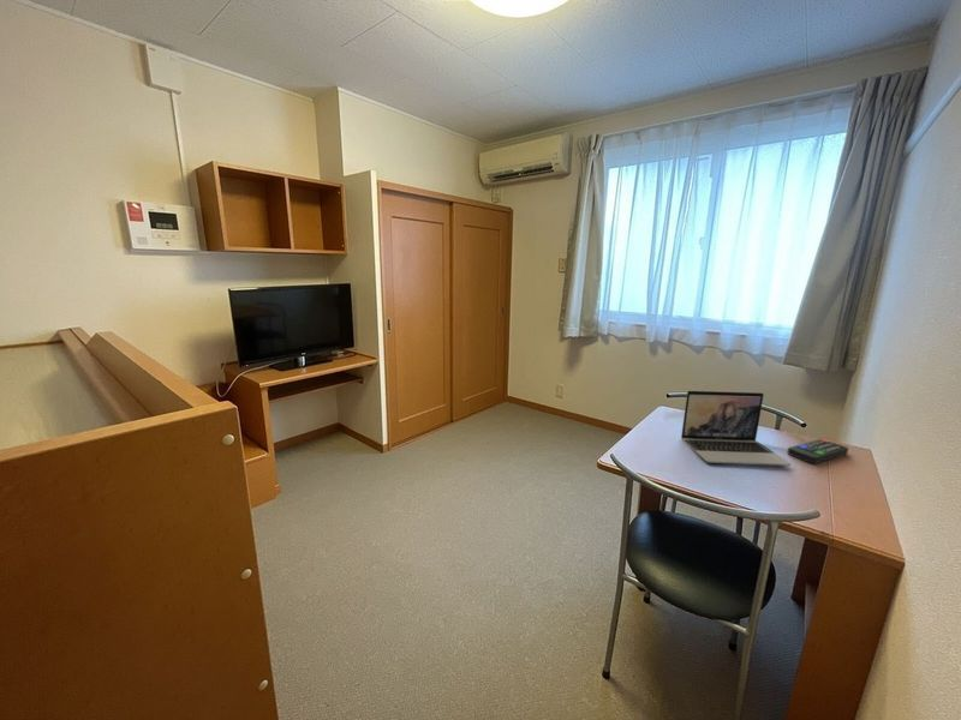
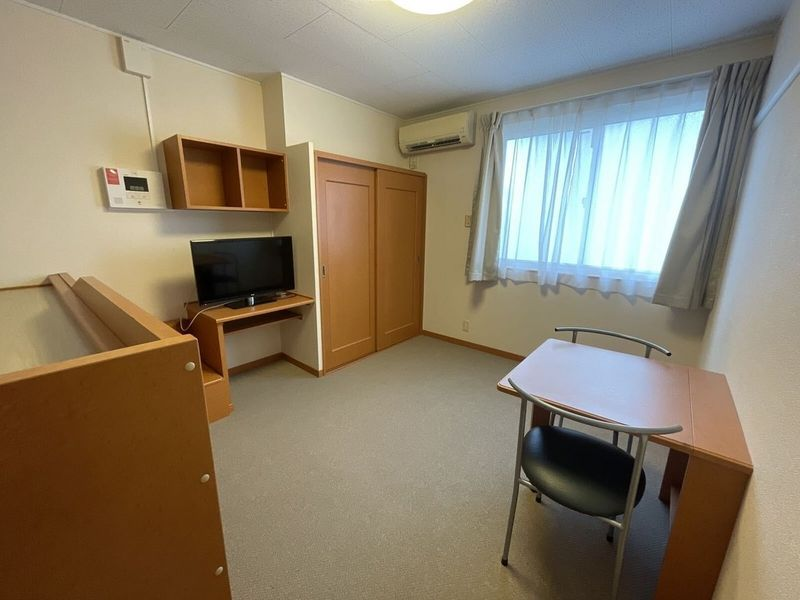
- remote control (817, 450)
- laptop (736, 426)
